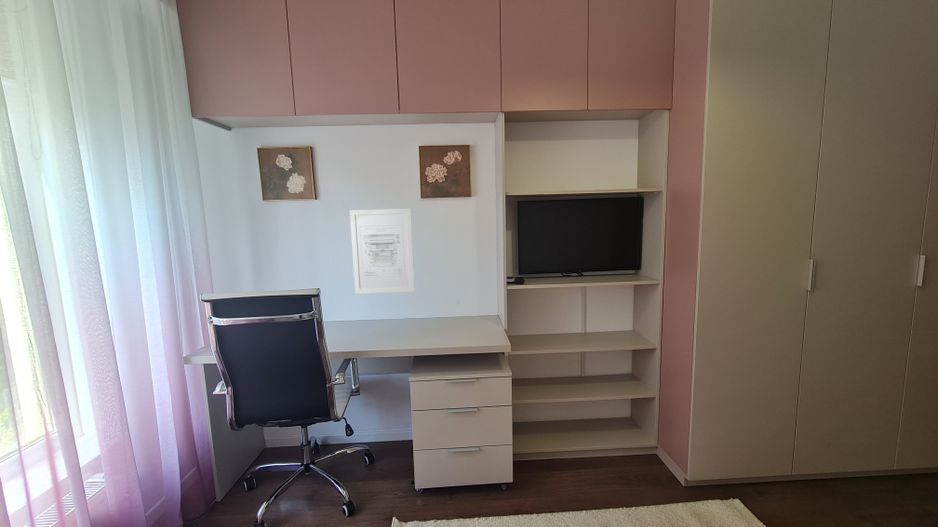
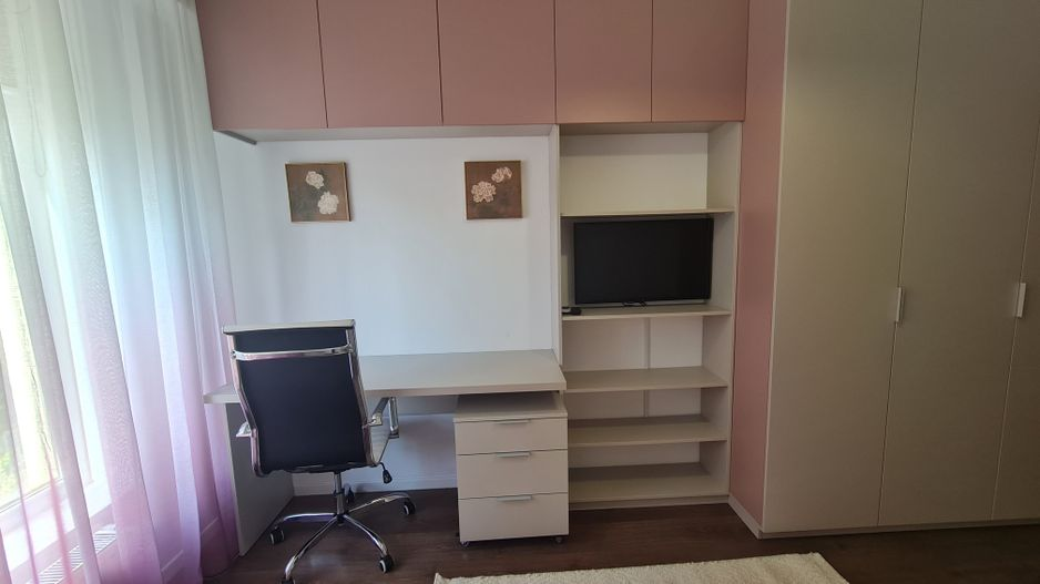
- wall art (382, 251)
